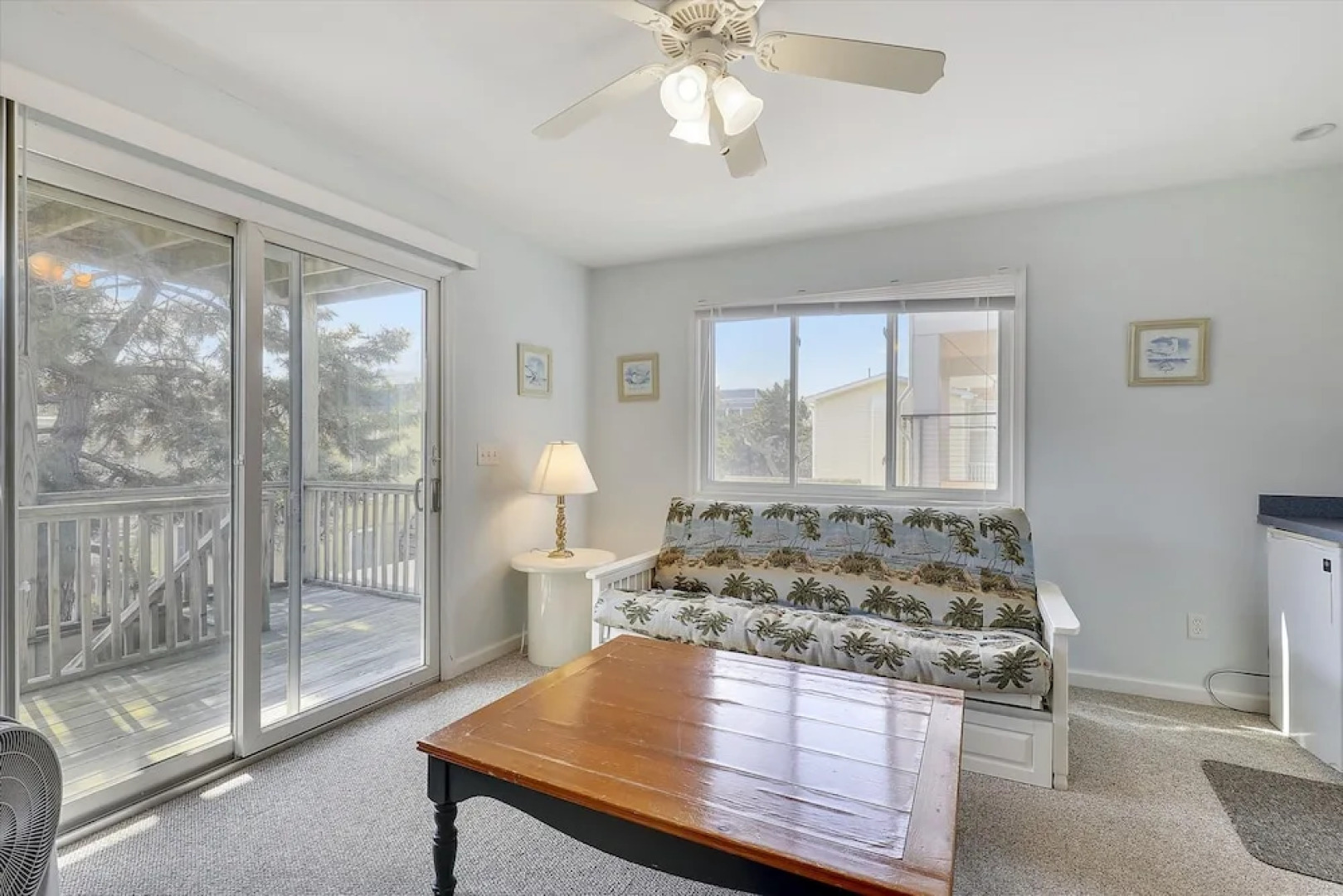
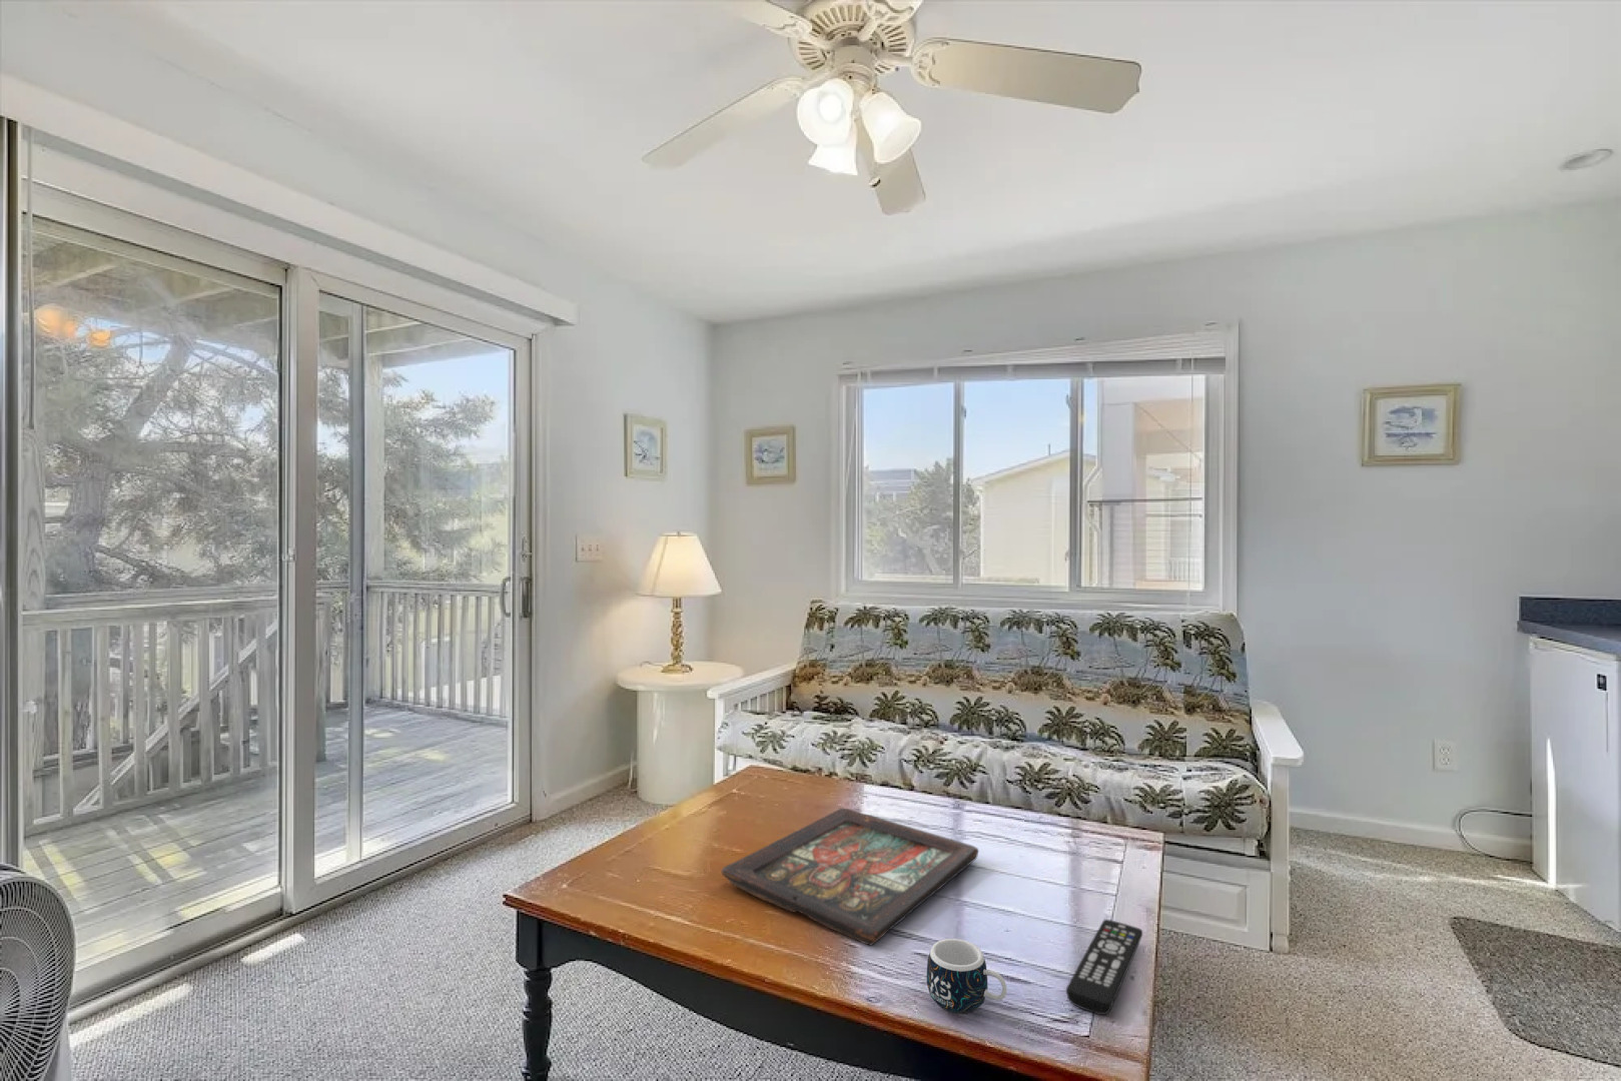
+ decorative tray (855, 864)
+ remote control (1107, 963)
+ mug (966, 978)
